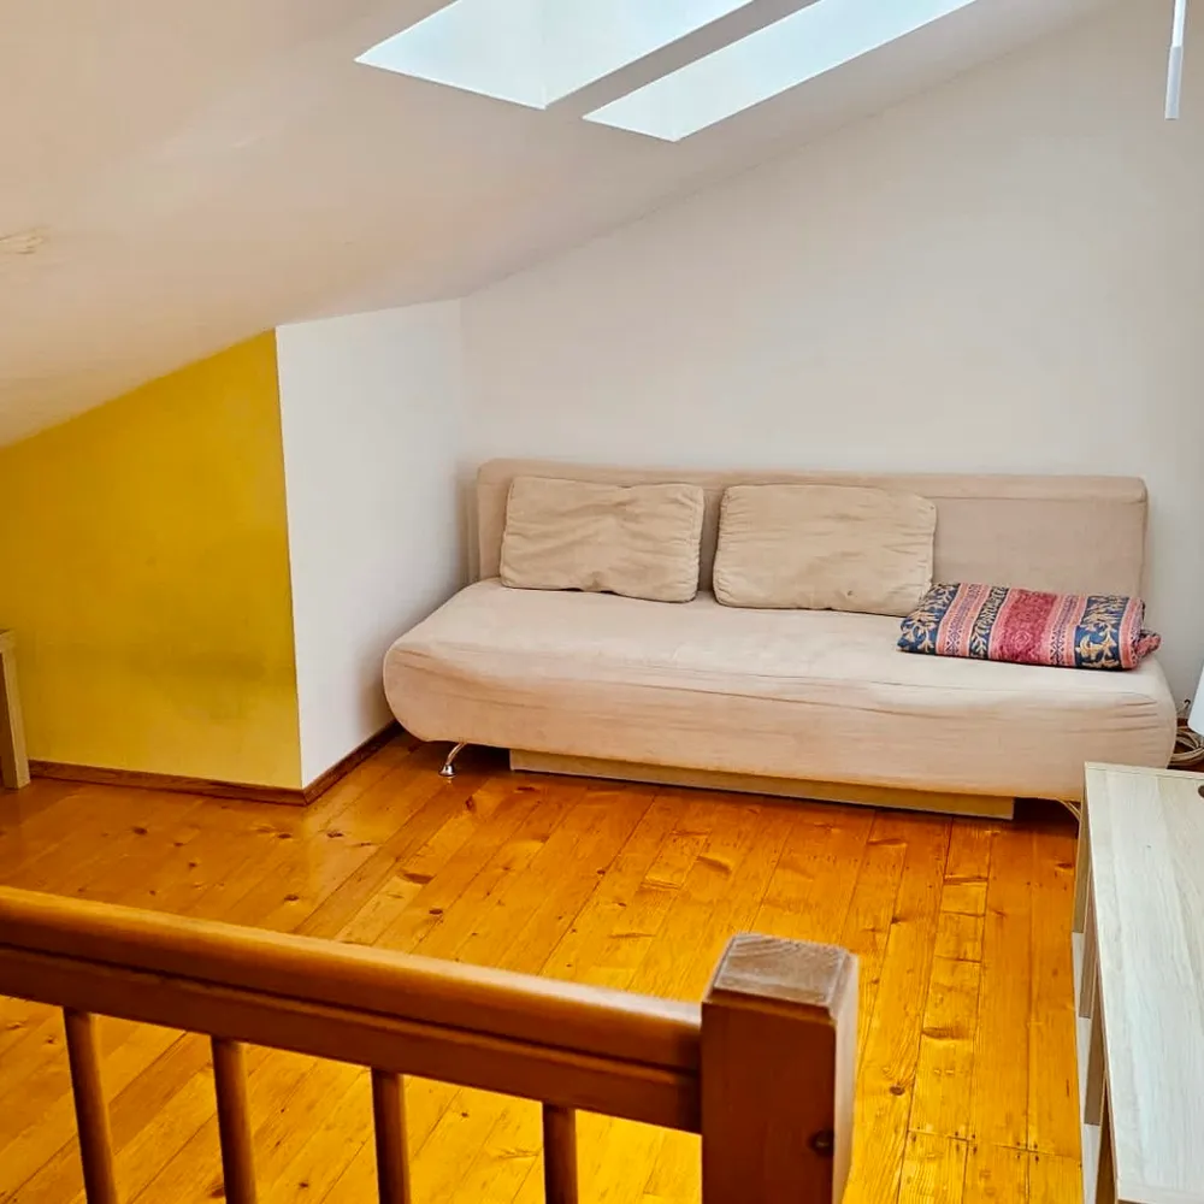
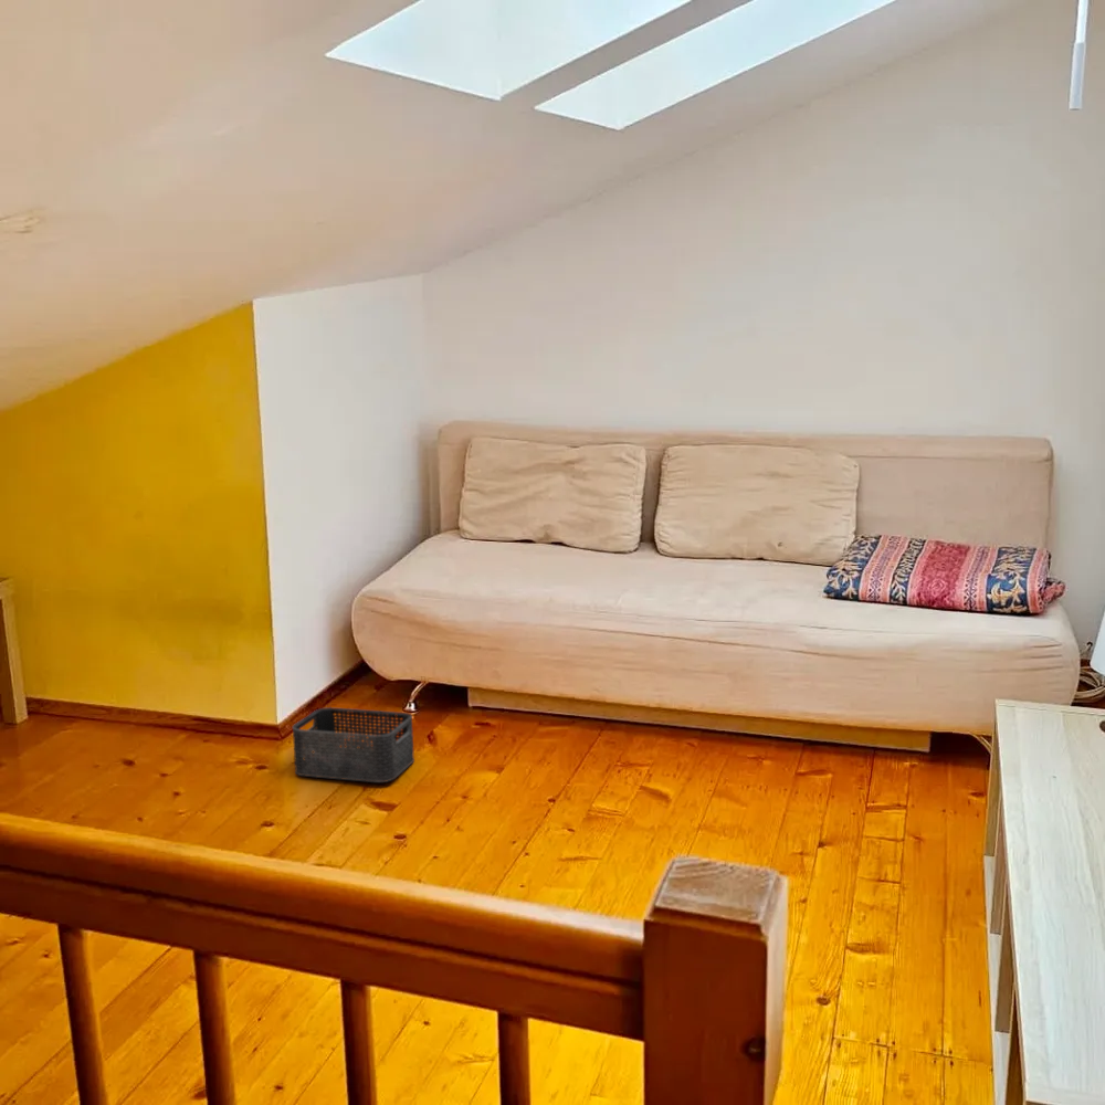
+ storage bin (354, 744)
